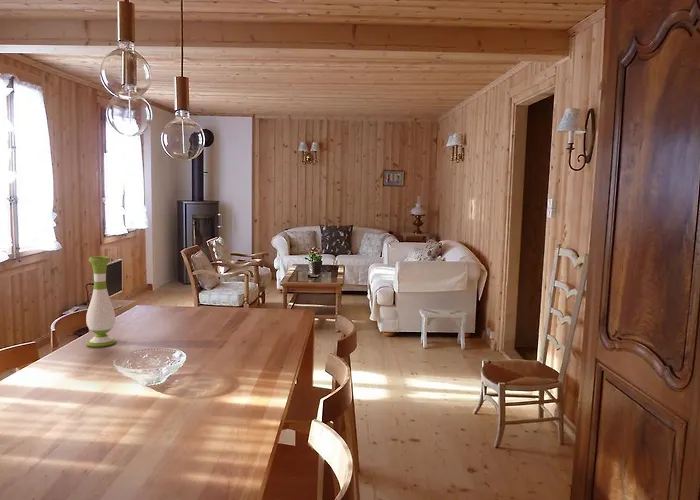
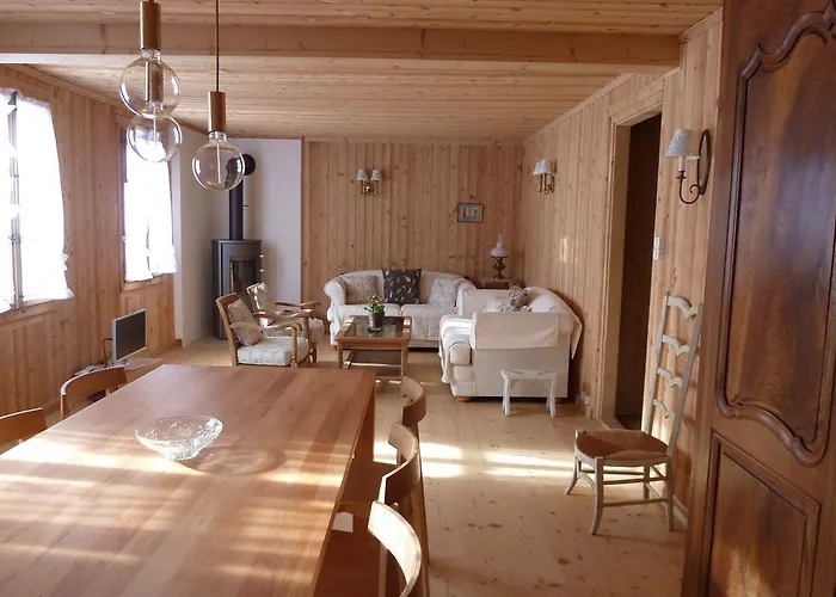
- vase (100, 300)
